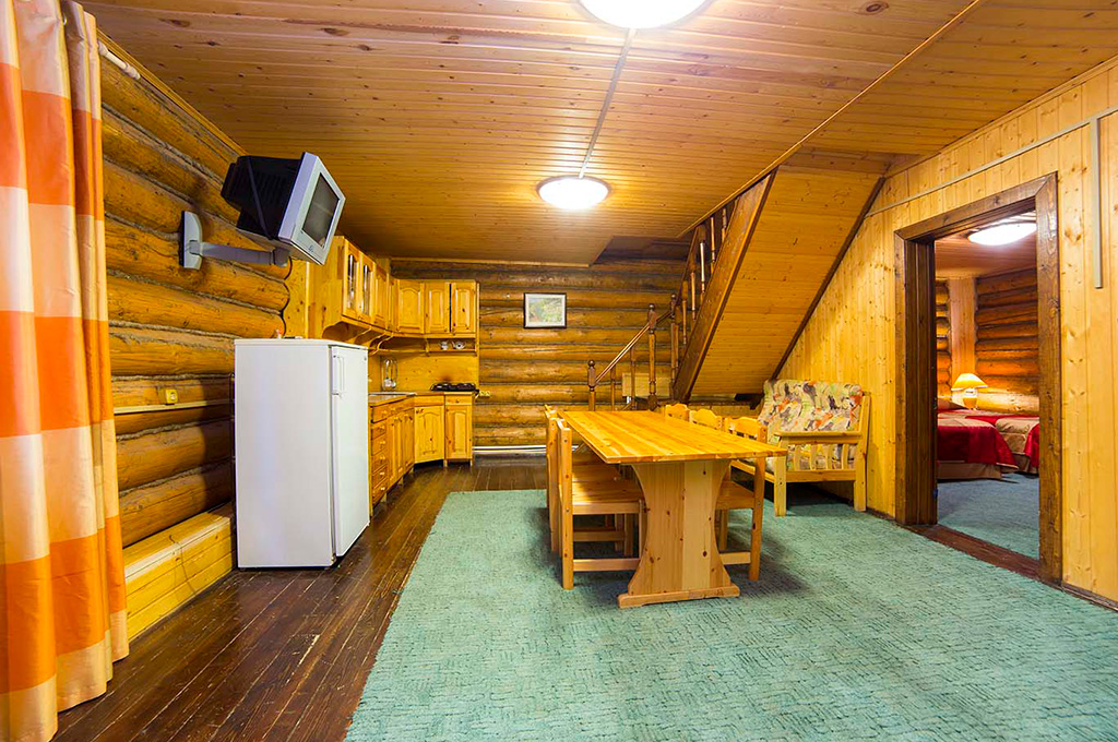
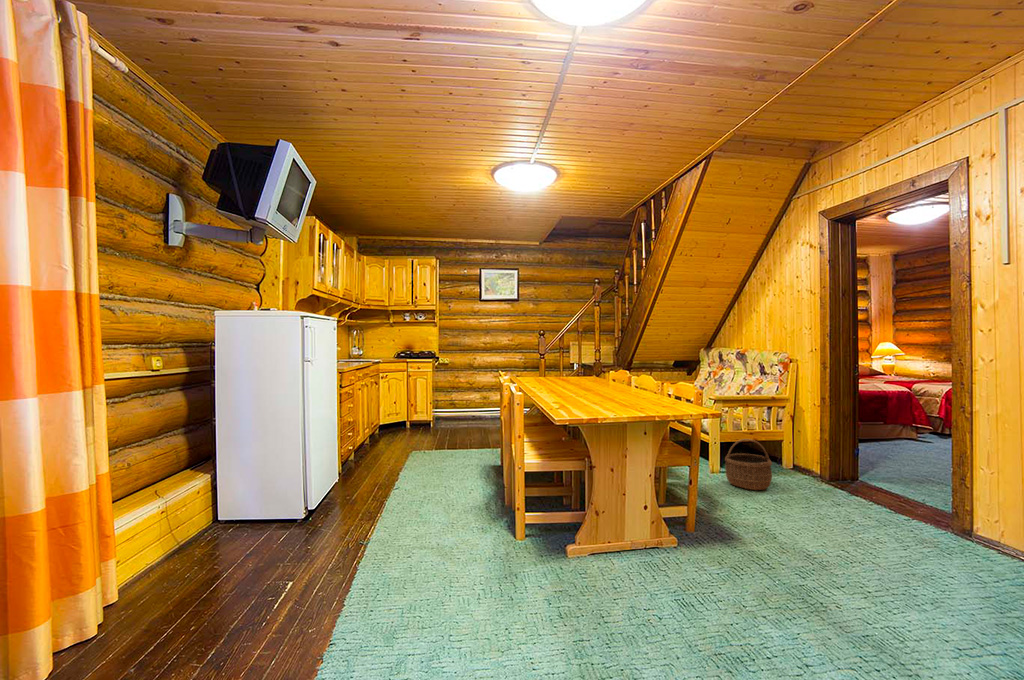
+ wicker basket (748, 462)
